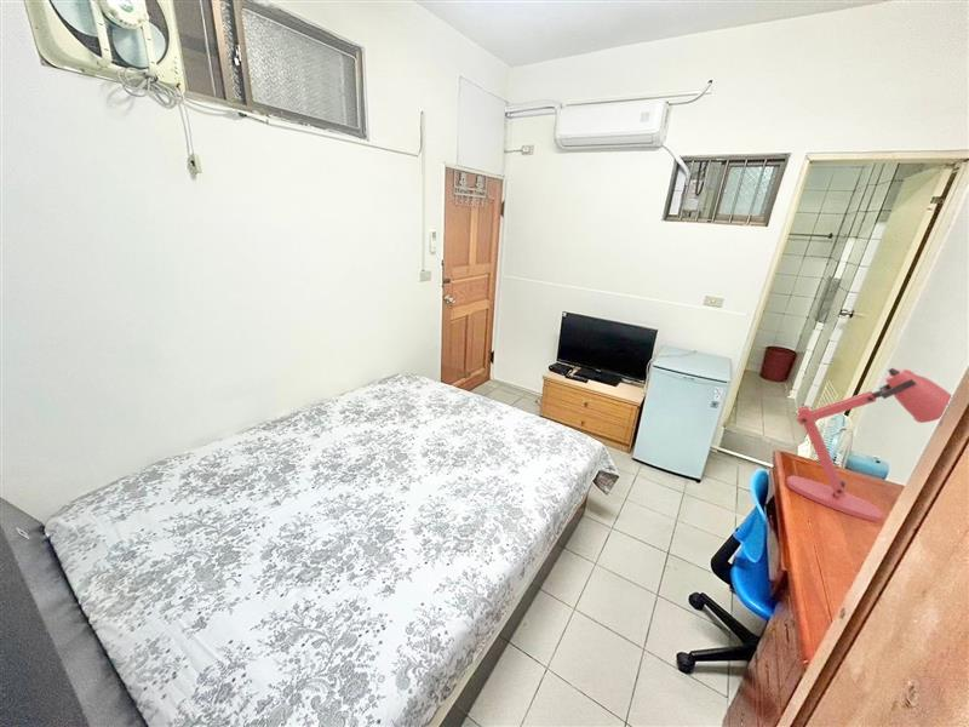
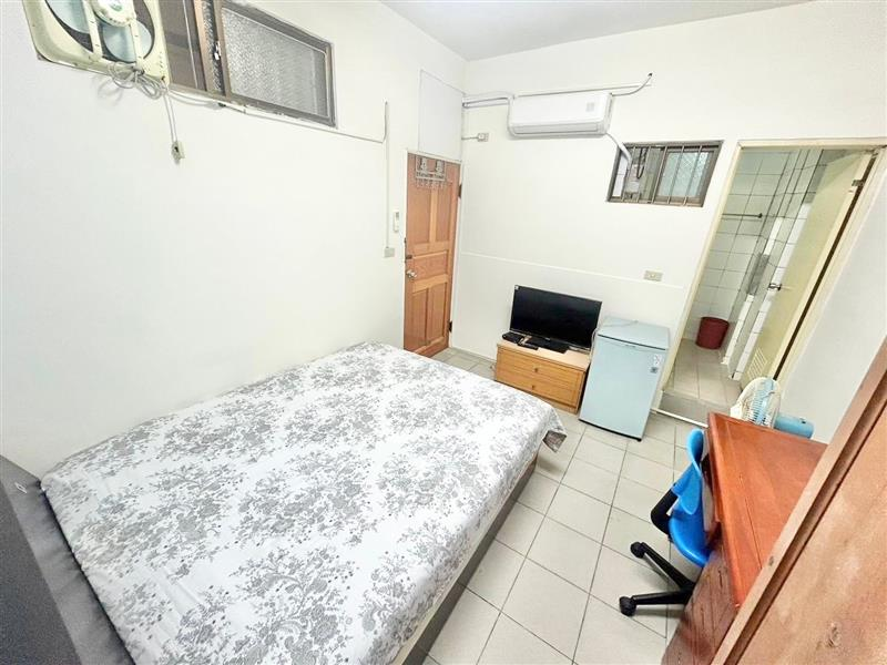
- desk lamp (847, 410)
